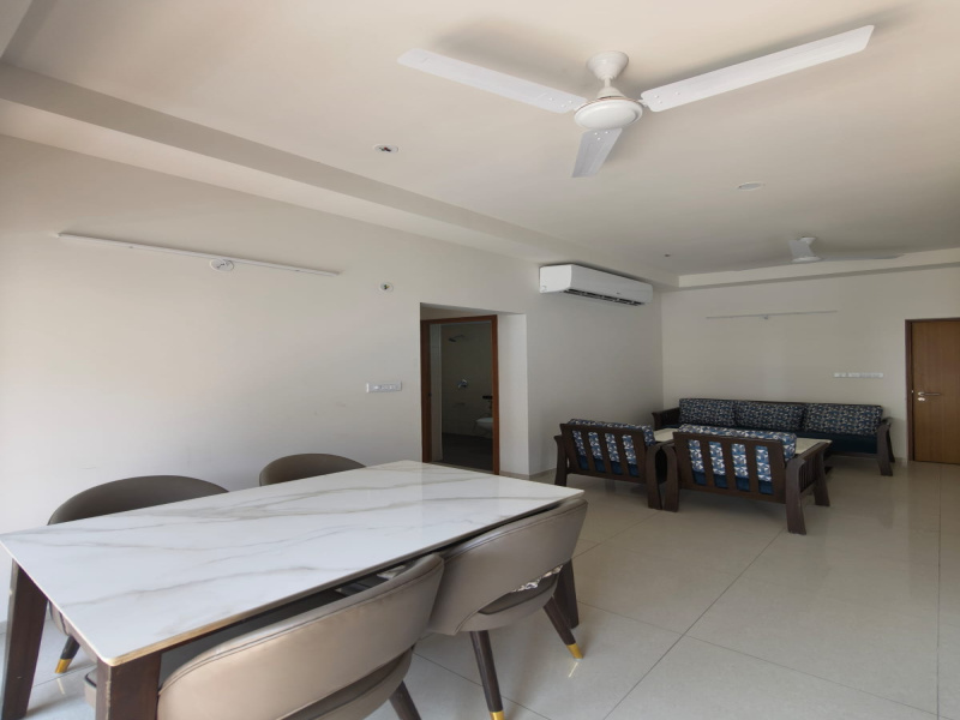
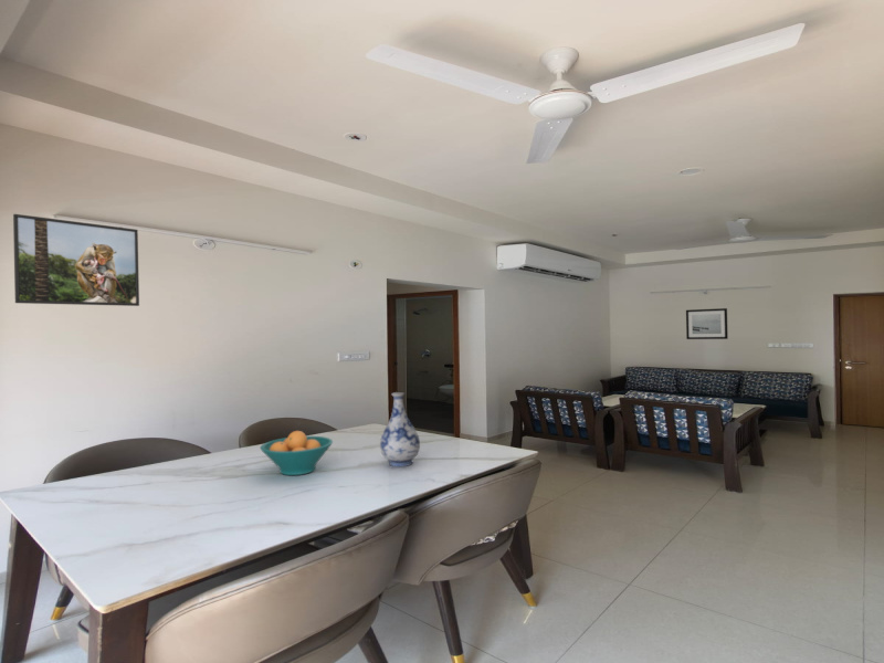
+ vase (399, 428)
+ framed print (81, 263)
+ wall art (706, 324)
+ fruit bowl (297, 451)
